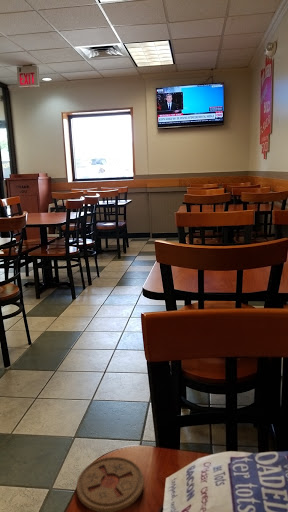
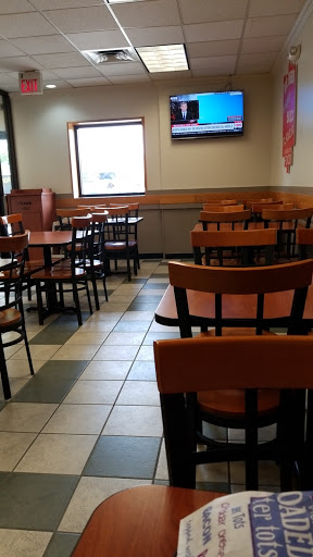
- coaster (110, 482)
